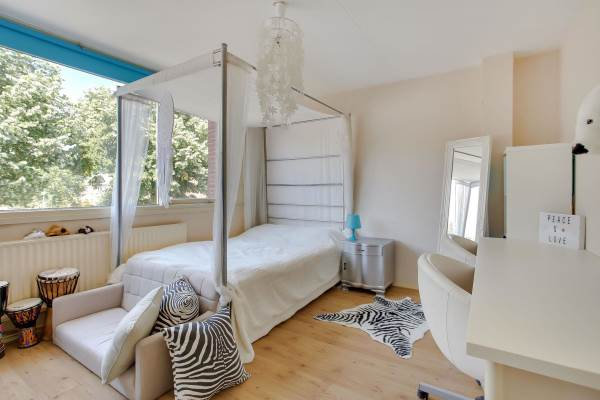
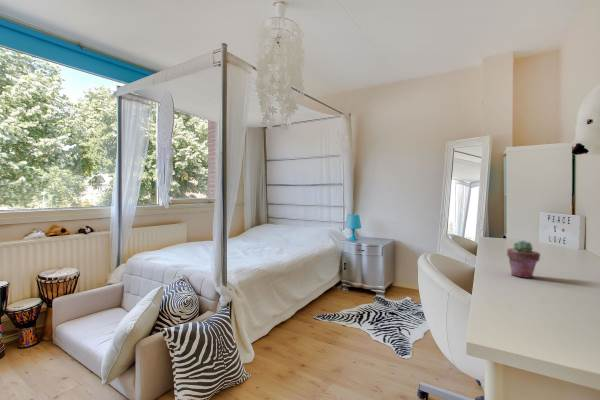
+ potted succulent (522, 258)
